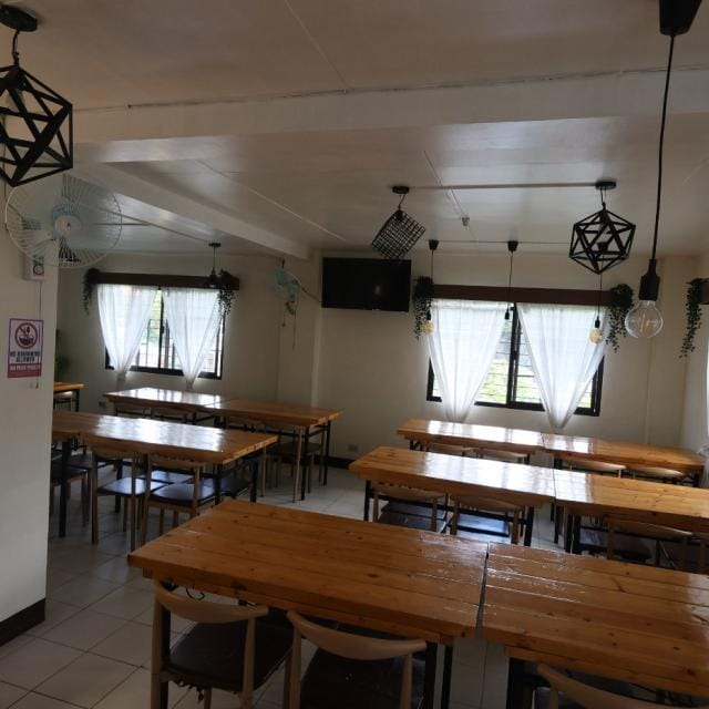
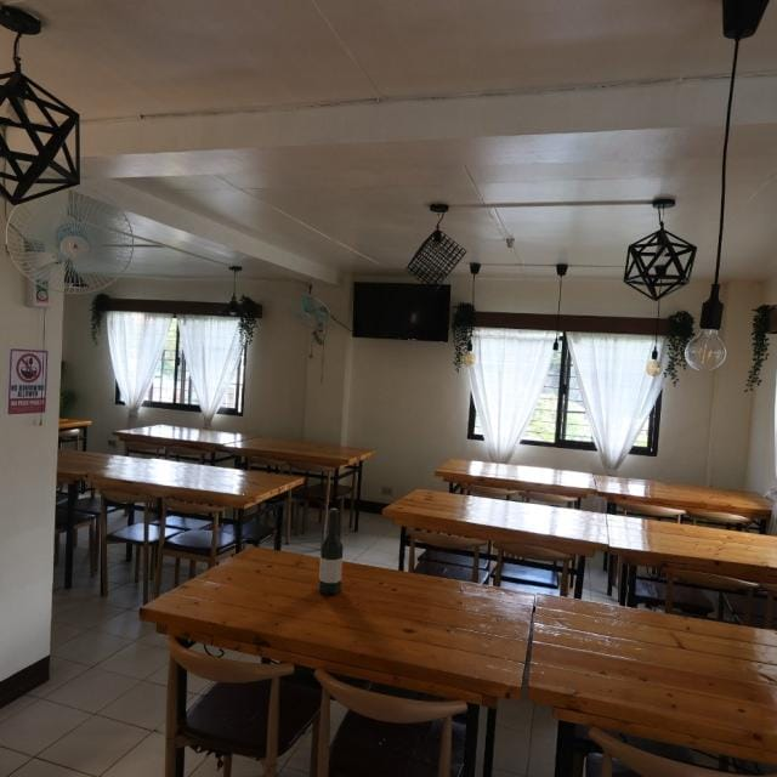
+ wine bottle (331, 549)
